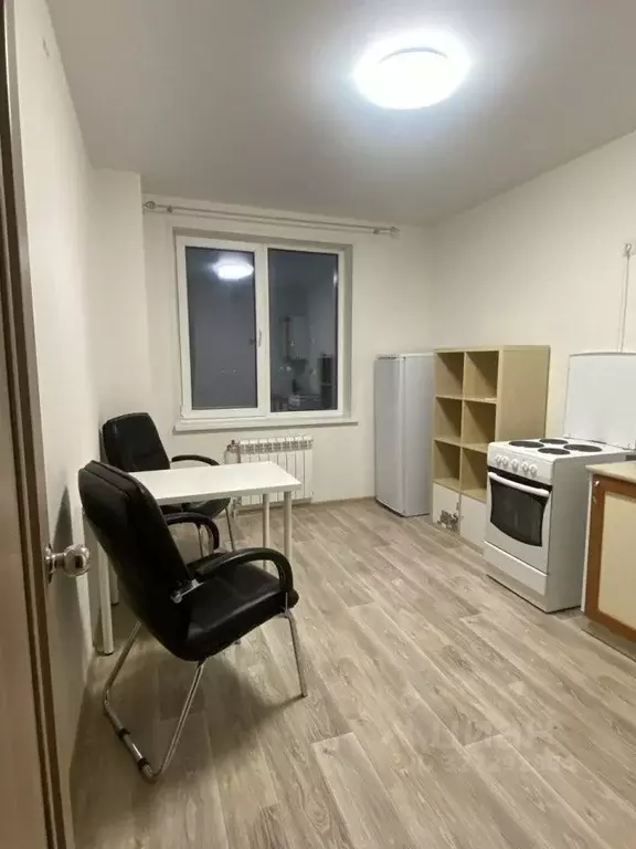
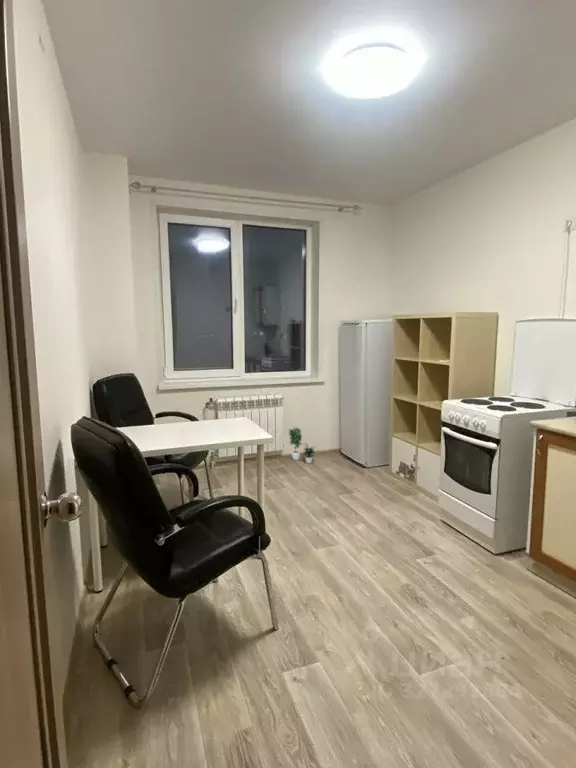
+ potted plant (300, 445)
